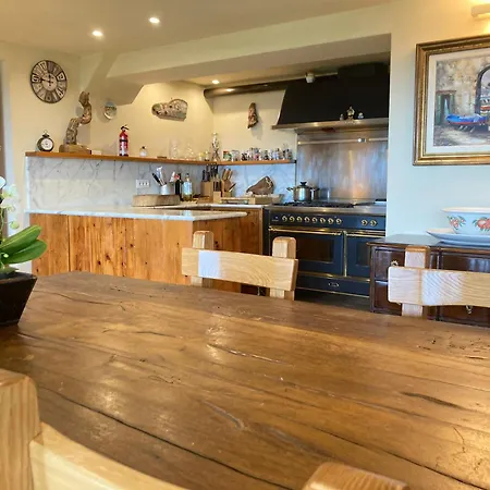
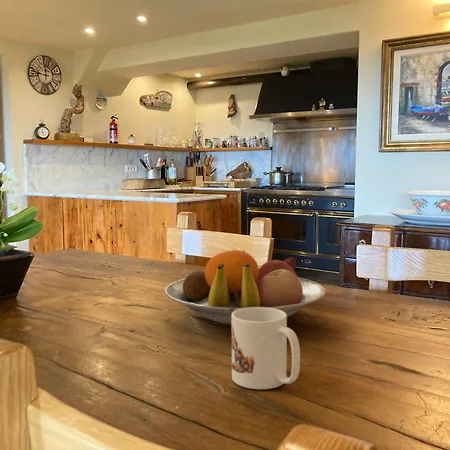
+ fruit bowl (244, 281)
+ mug (267, 349)
